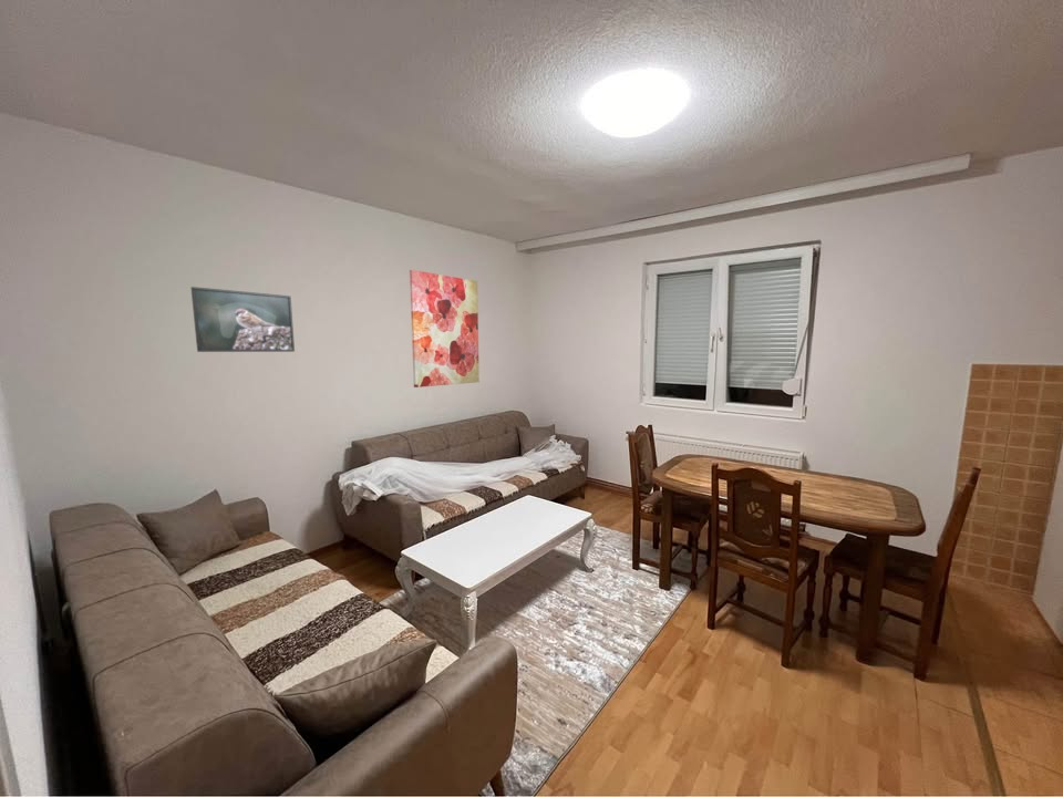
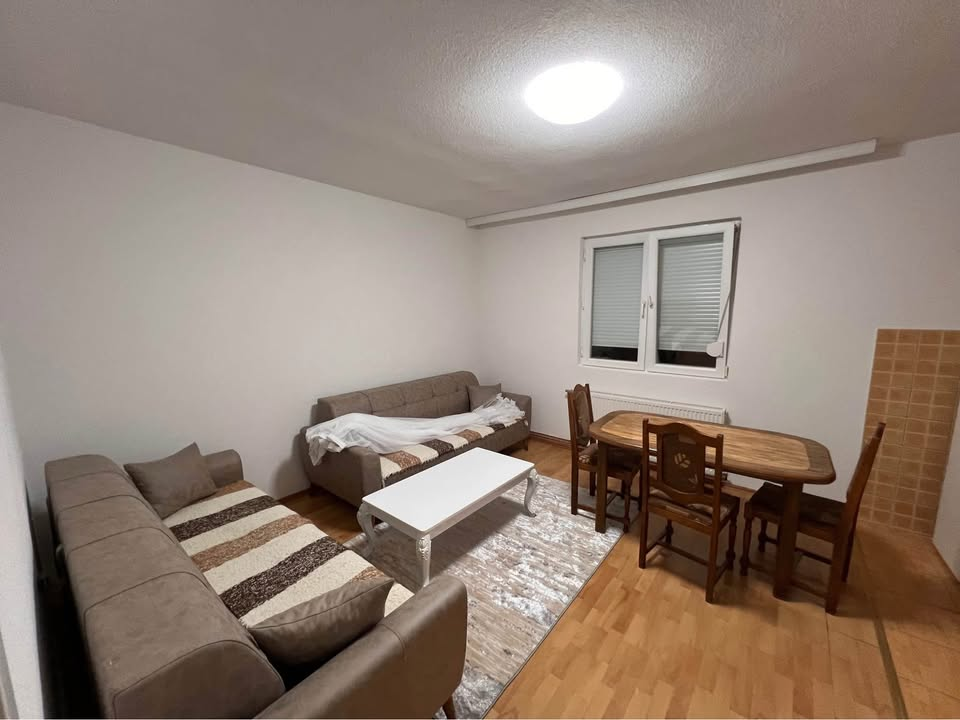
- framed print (247, 321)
- wall art (447, 331)
